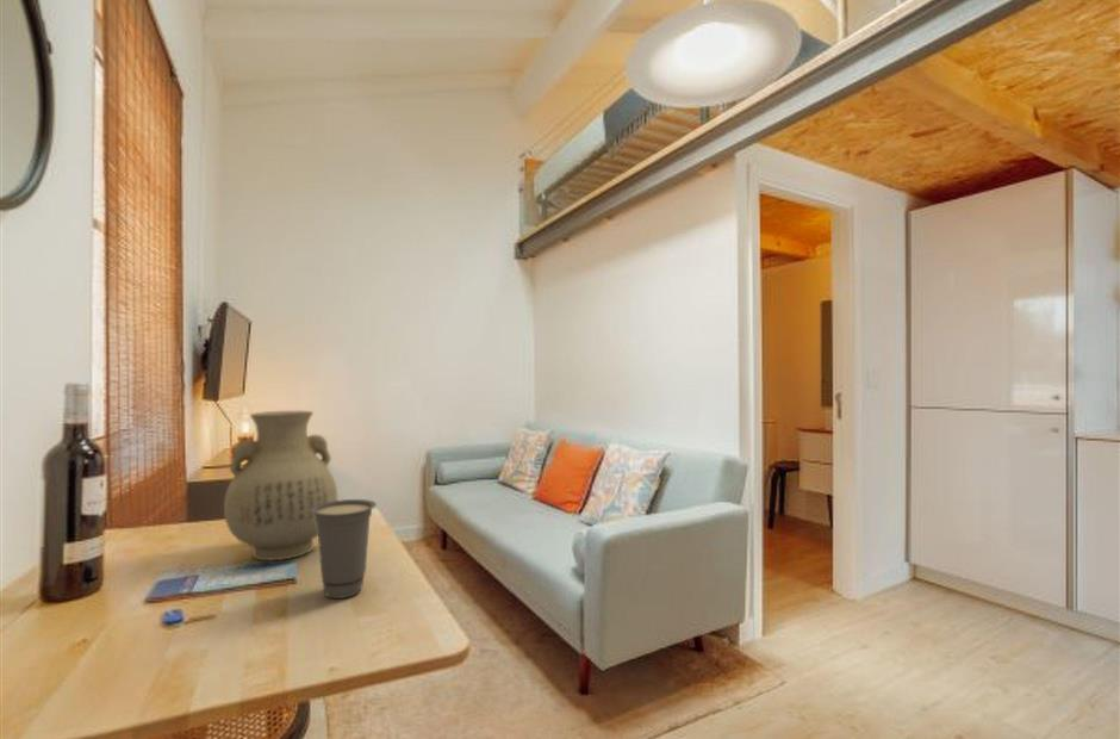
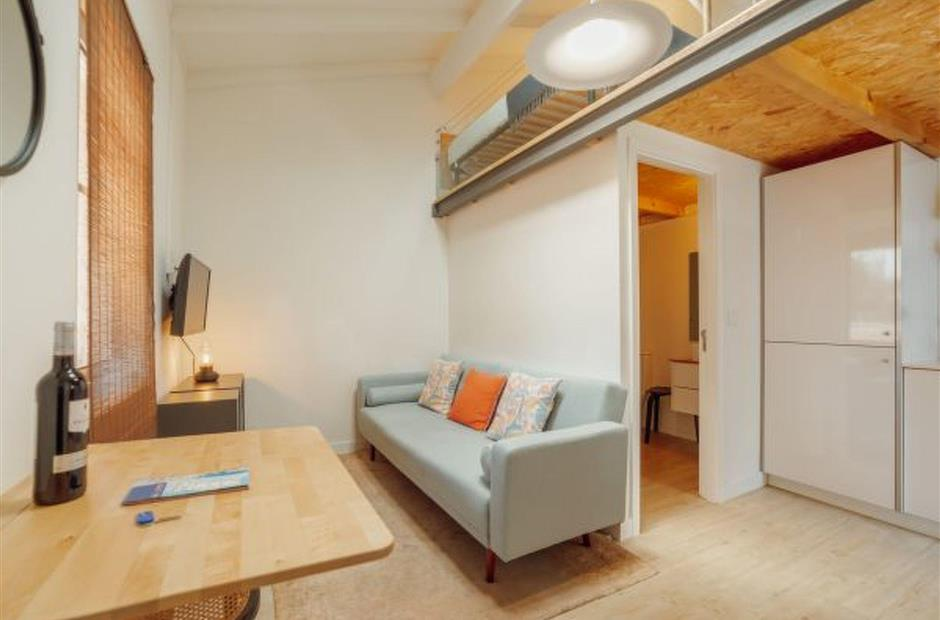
- cup (343, 548)
- vase (282, 482)
